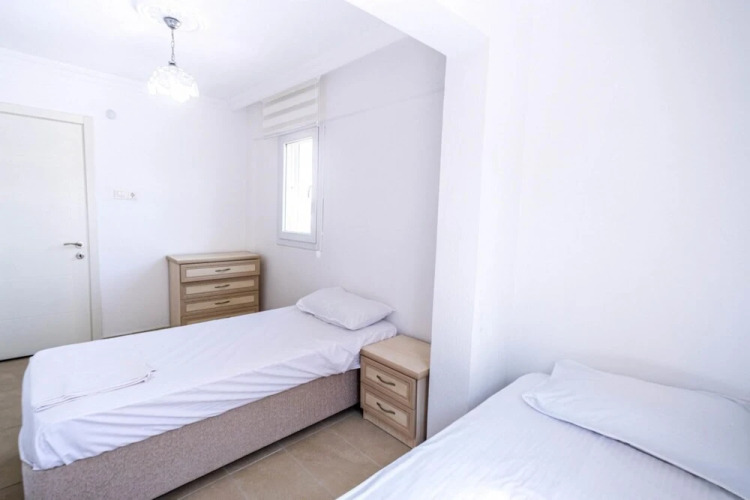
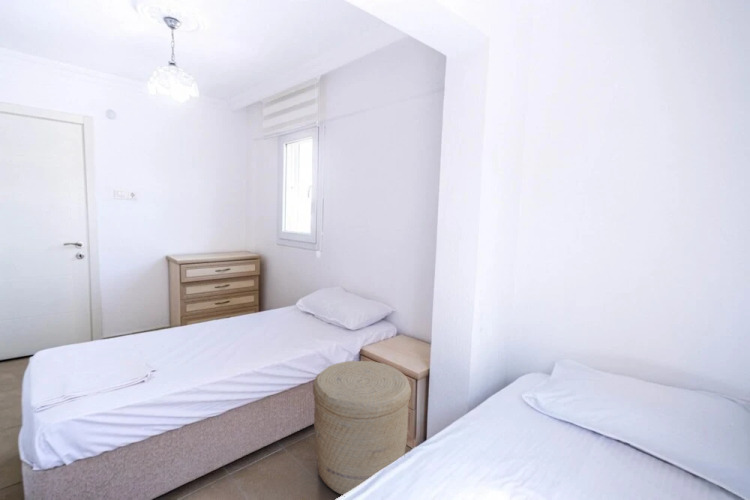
+ basket (360, 422)
